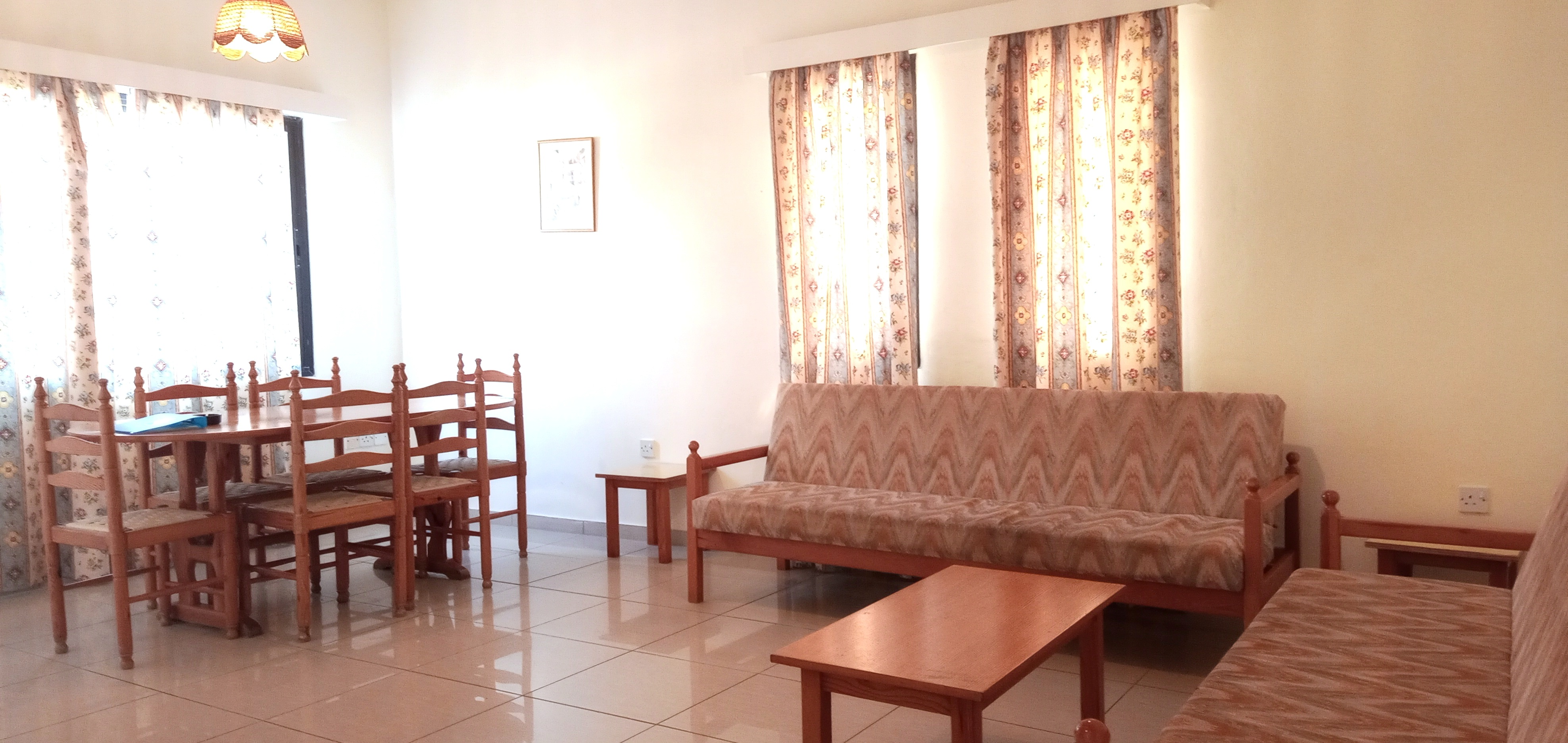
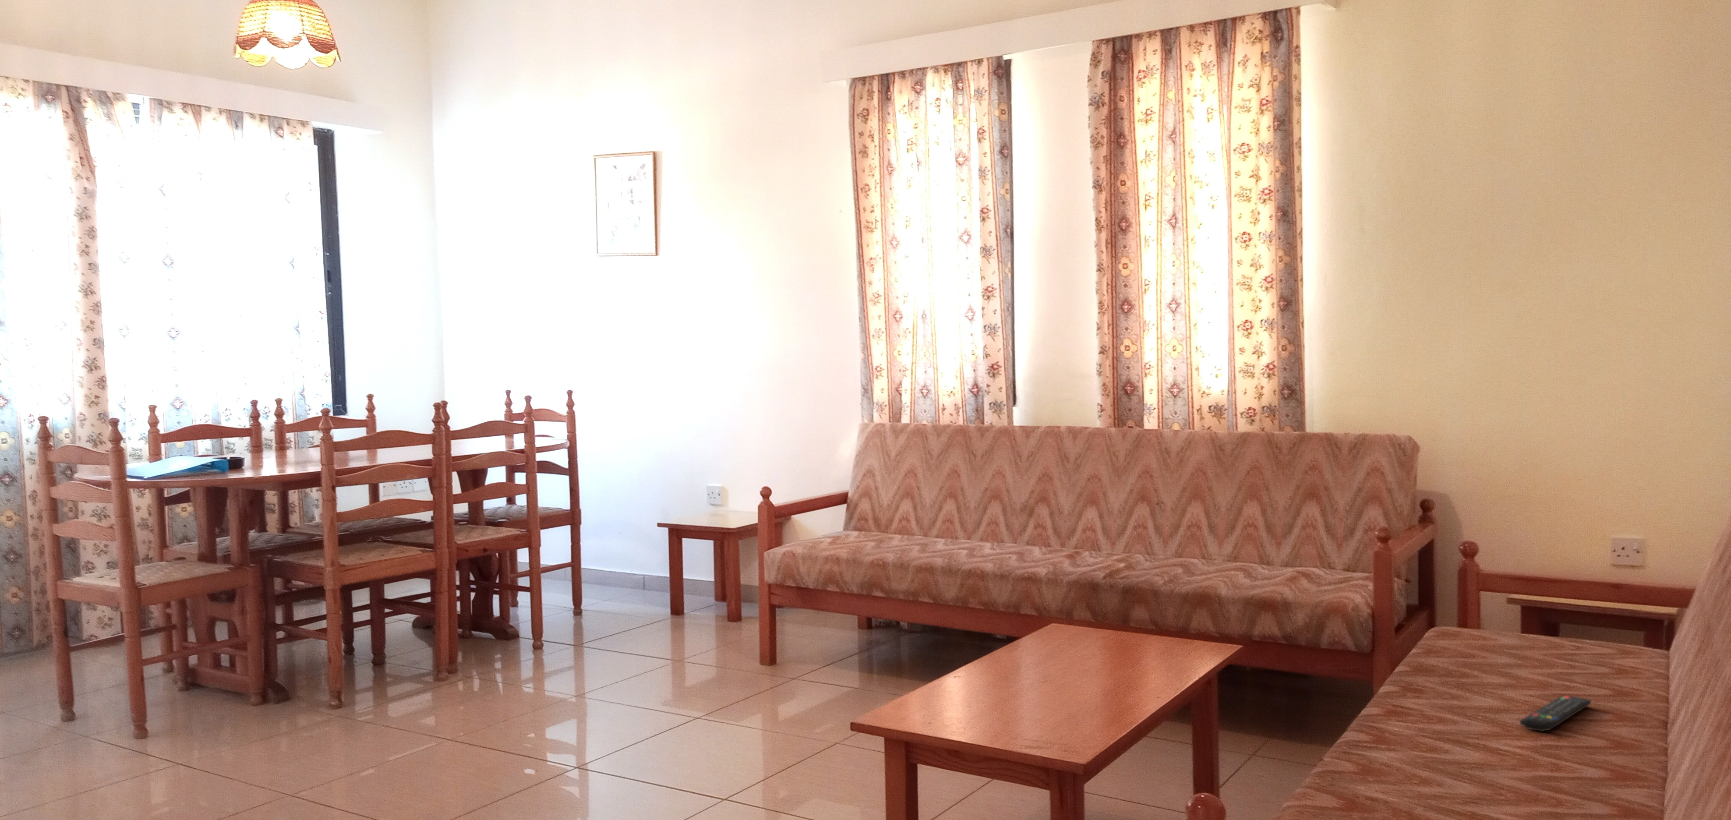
+ remote control (1557, 713)
